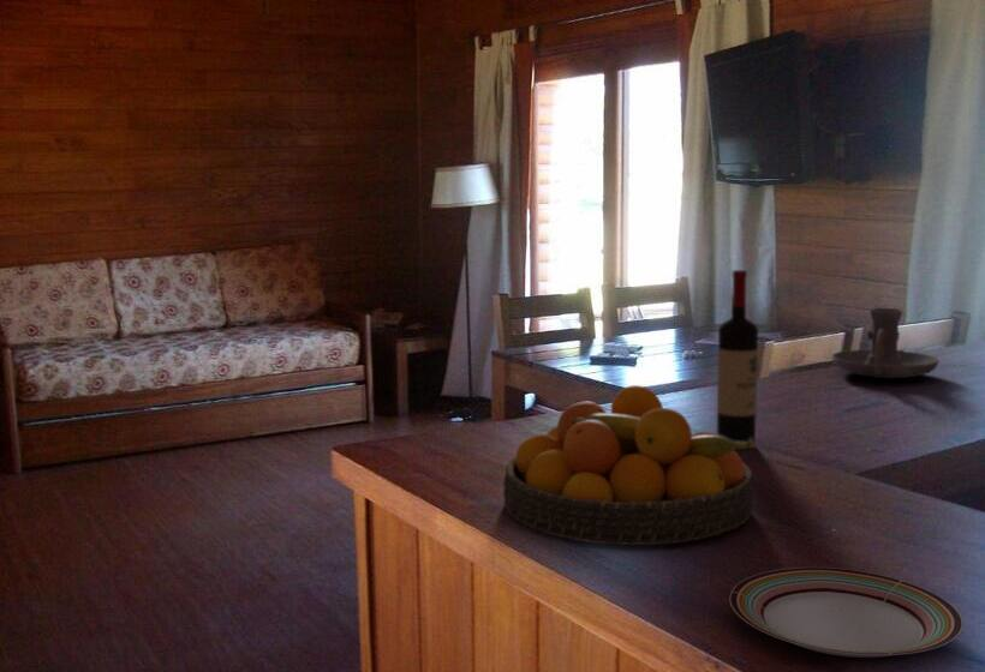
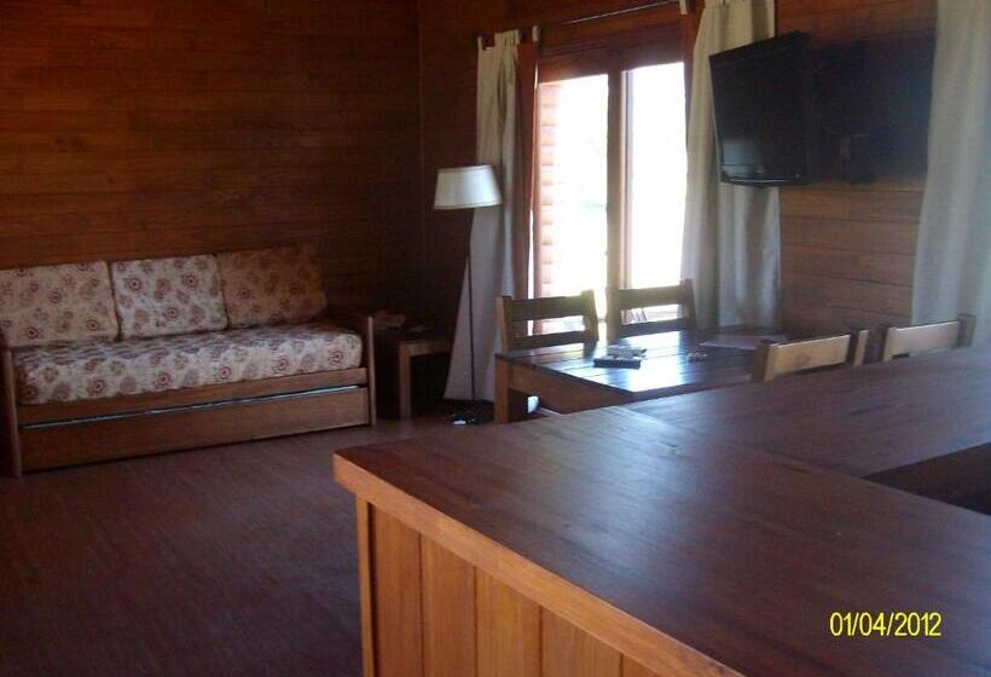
- fruit bowl (626, 452)
- wine bottle (738, 358)
- plate (841, 616)
- candle holder (883, 343)
